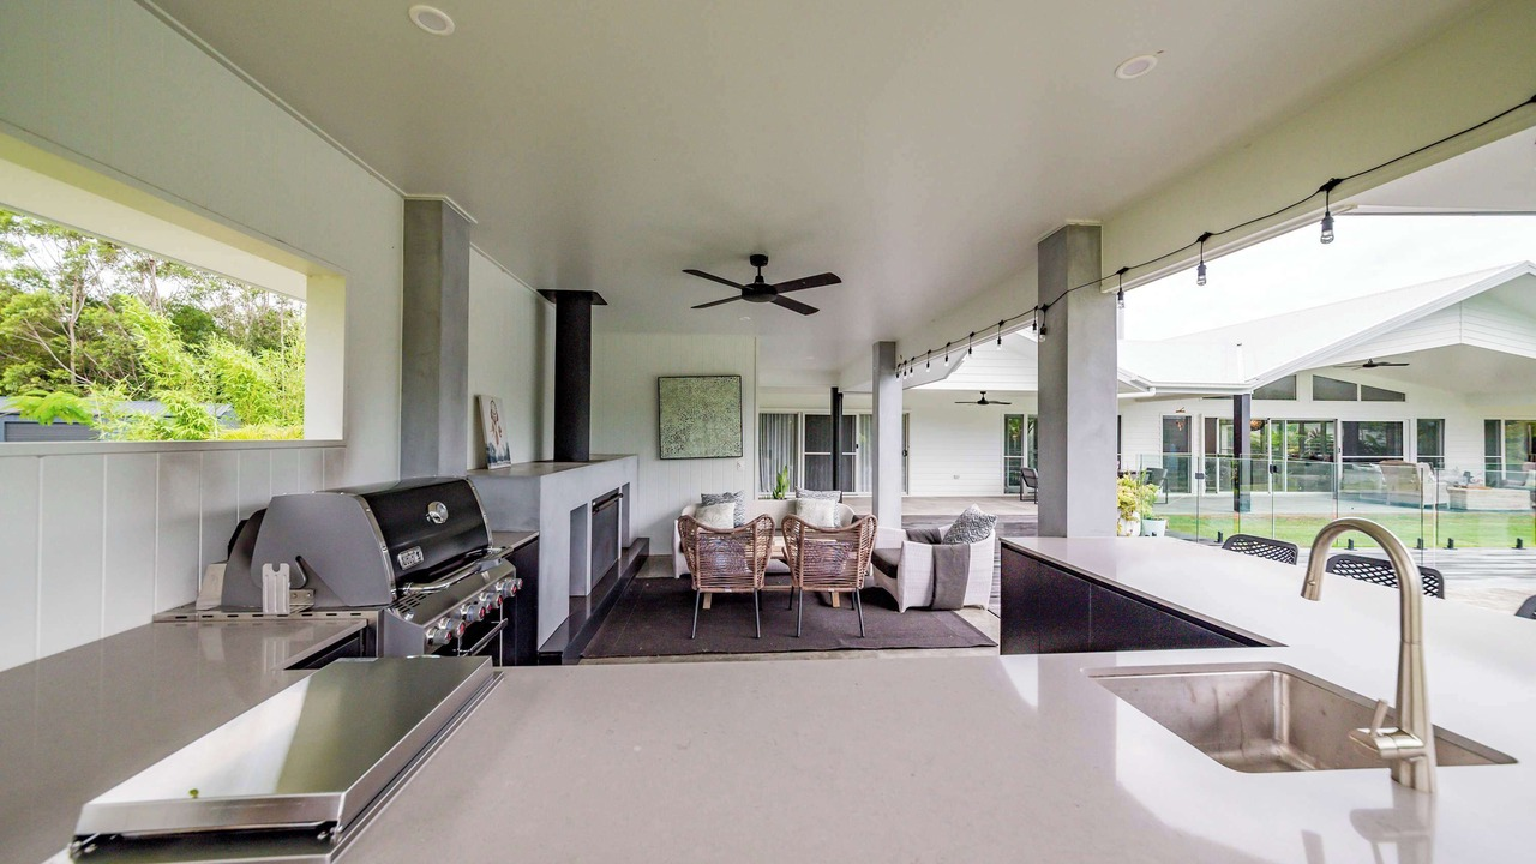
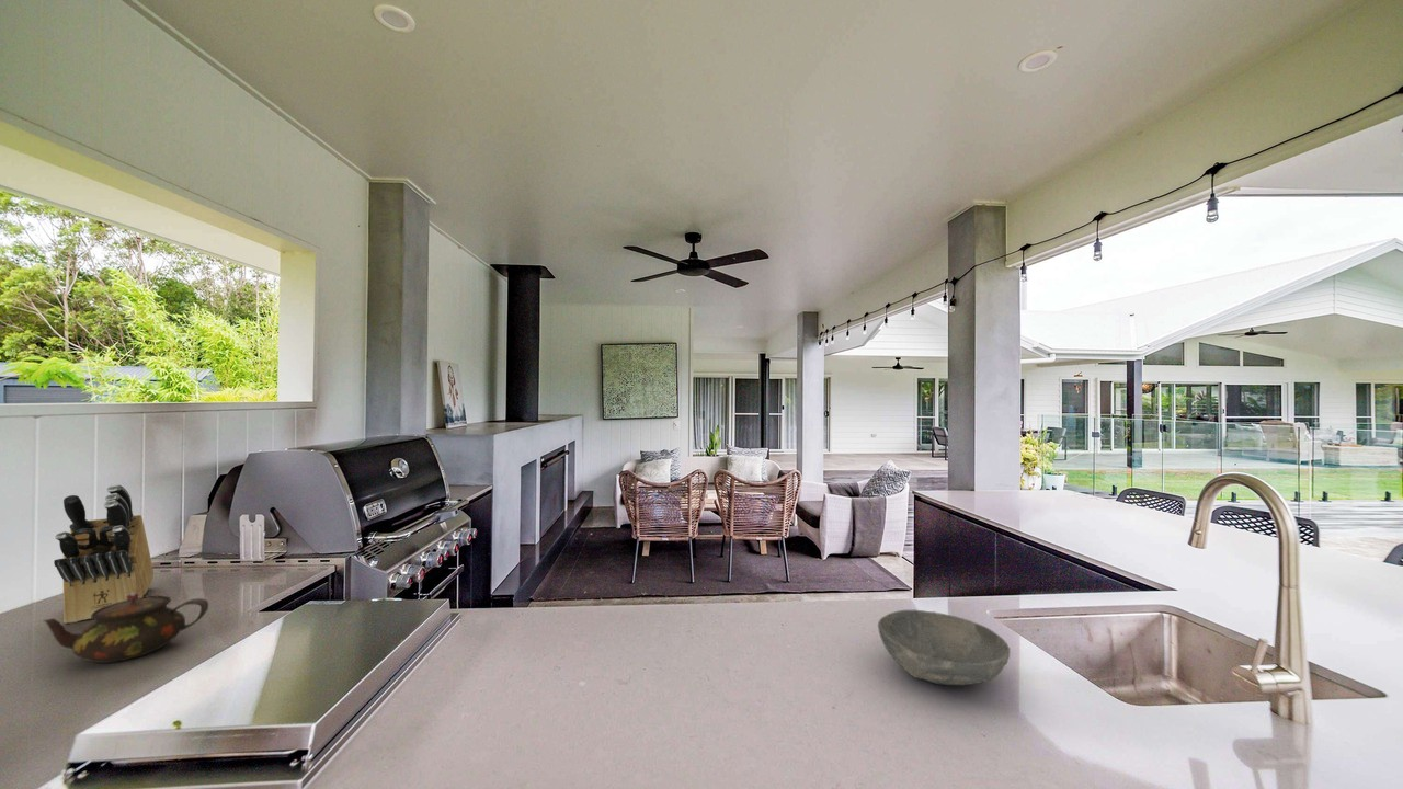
+ knife block (109, 544)
+ bowl (939, 654)
+ teapot (130, 622)
